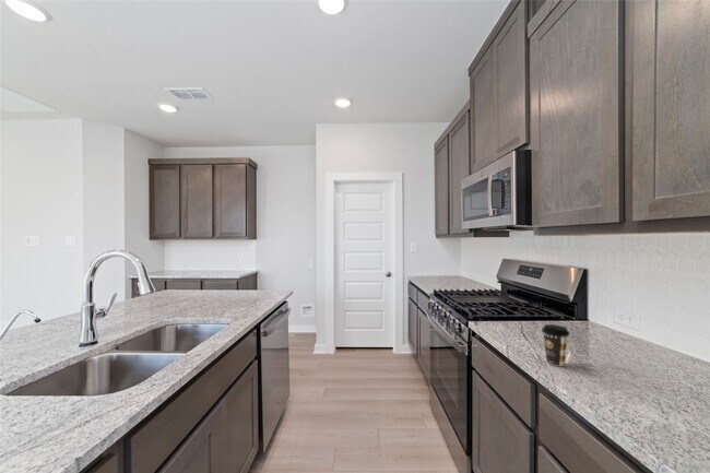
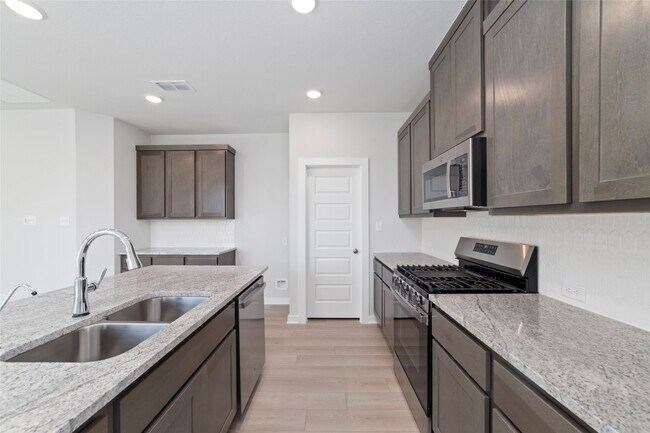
- coffee cup (555, 345)
